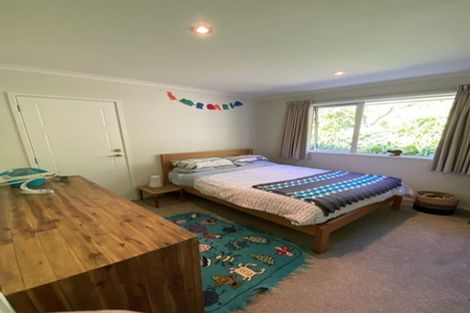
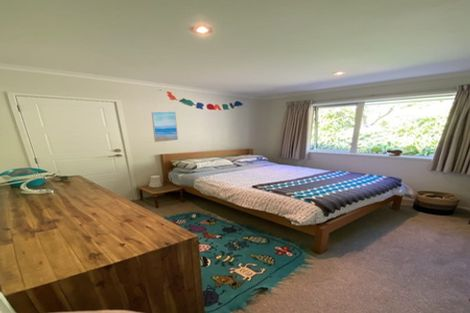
+ wall art (165, 126)
